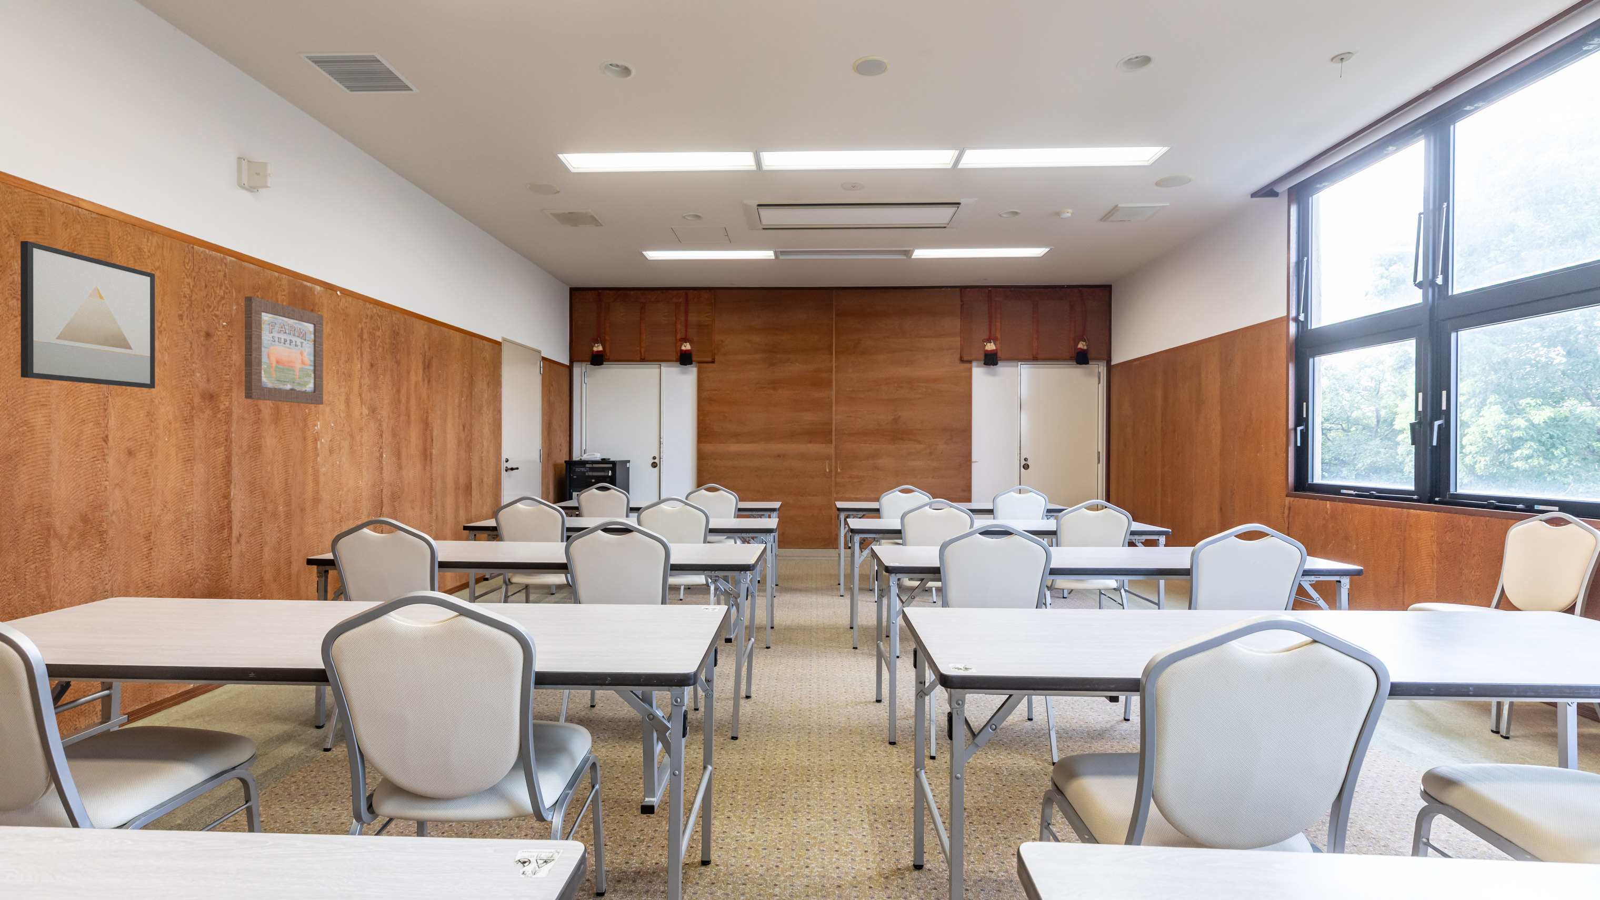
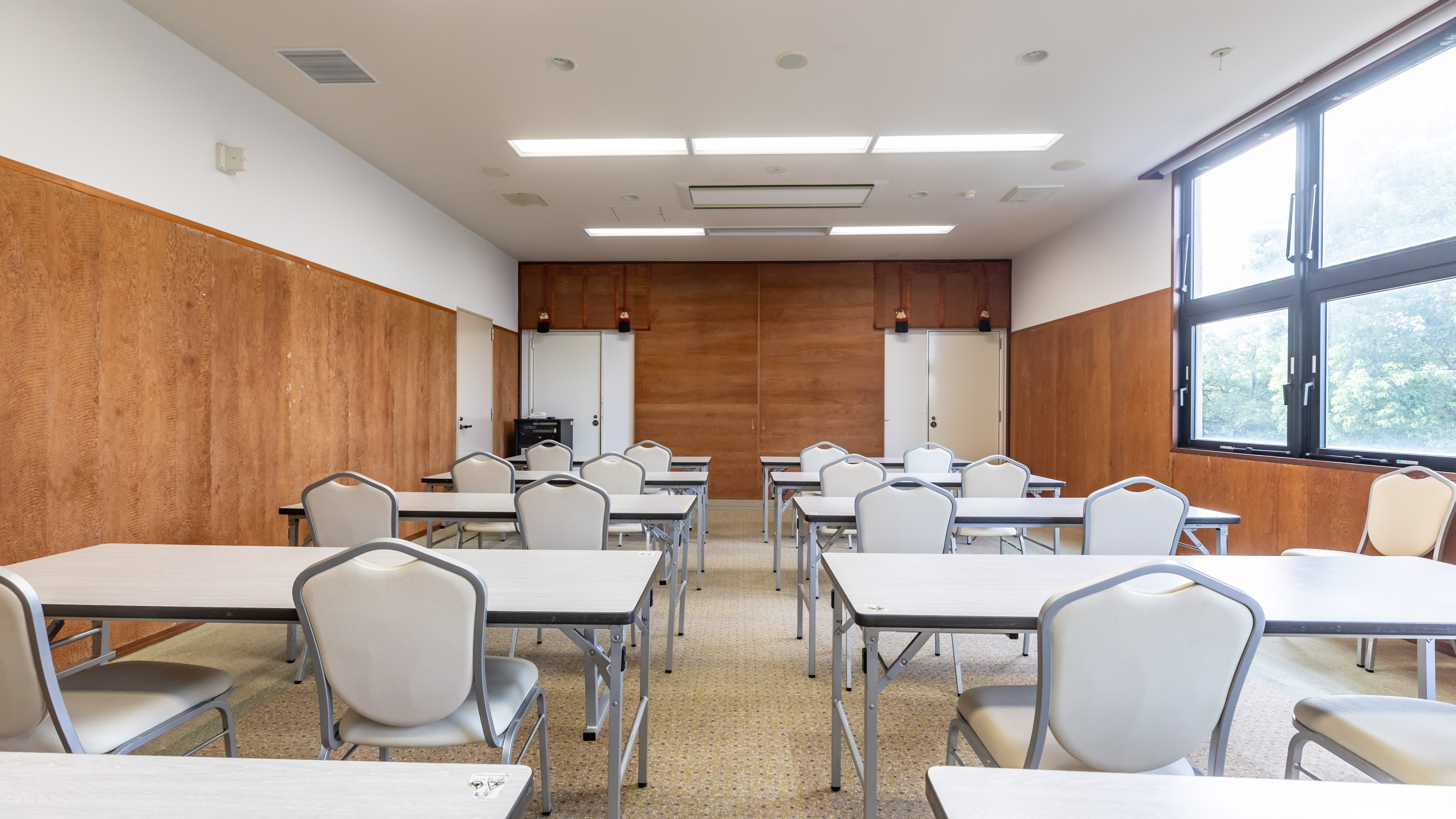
- wall art (93, 321)
- wall art (287, 354)
